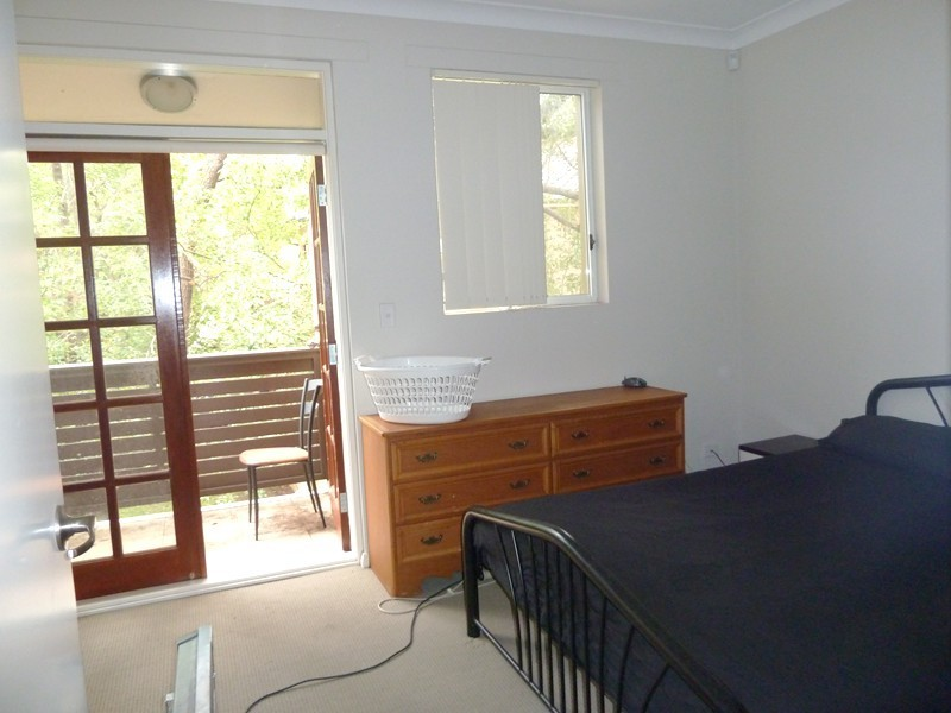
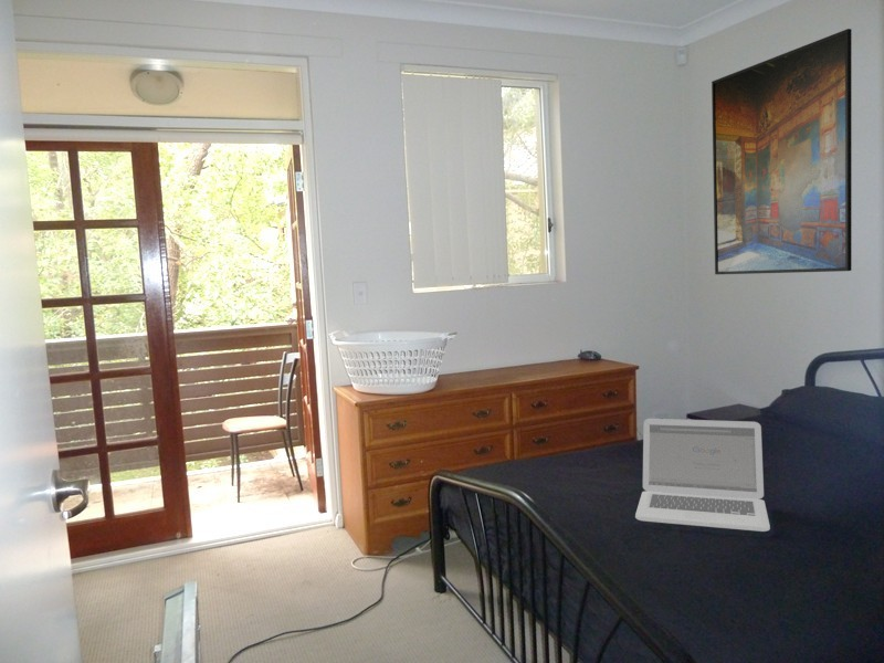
+ laptop (699, 470)
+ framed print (775, 167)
